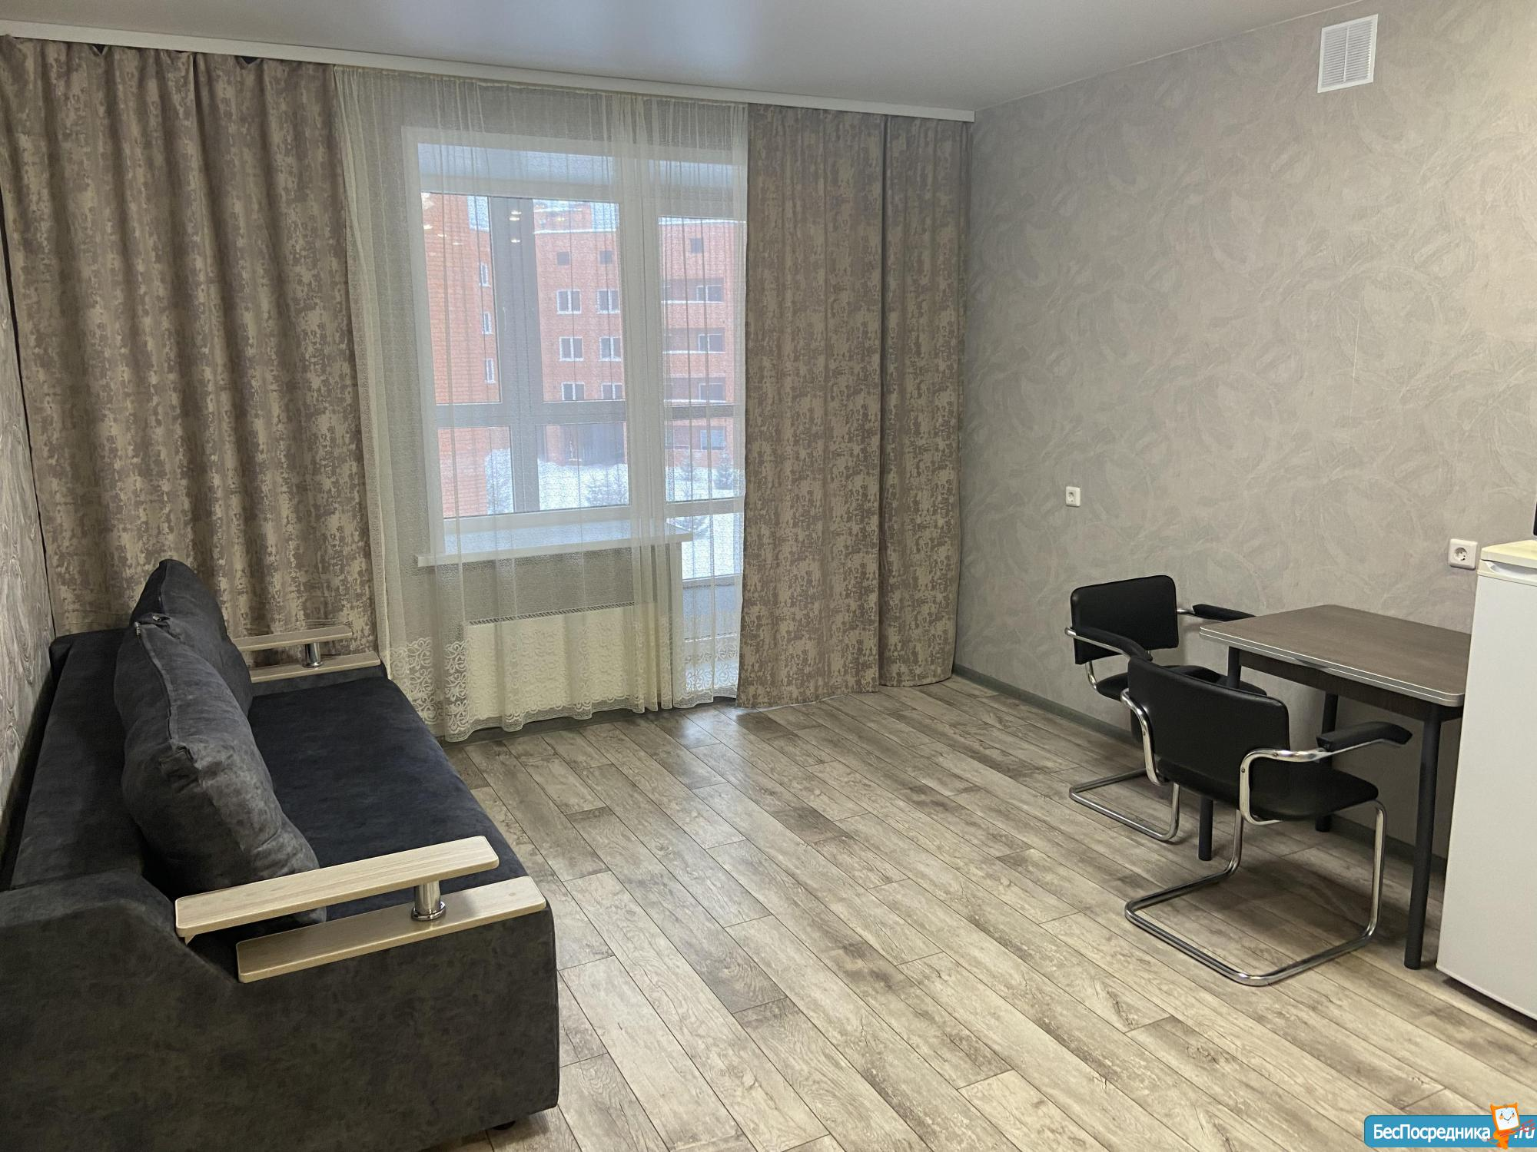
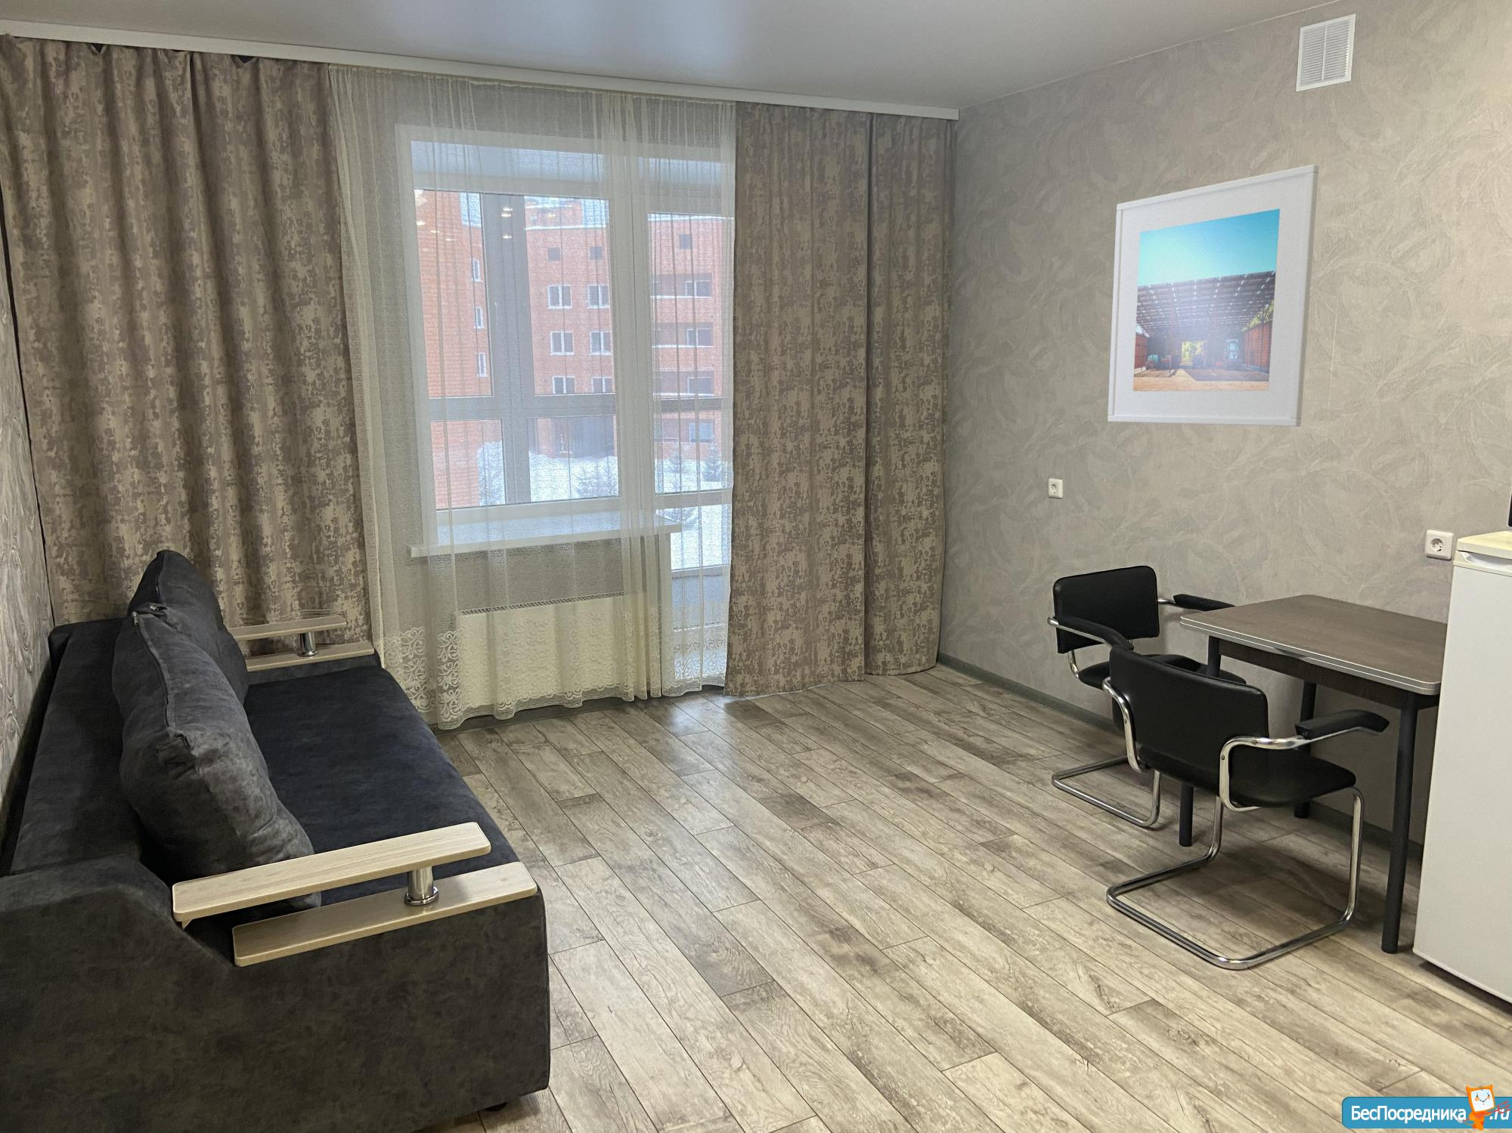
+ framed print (1201, 307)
